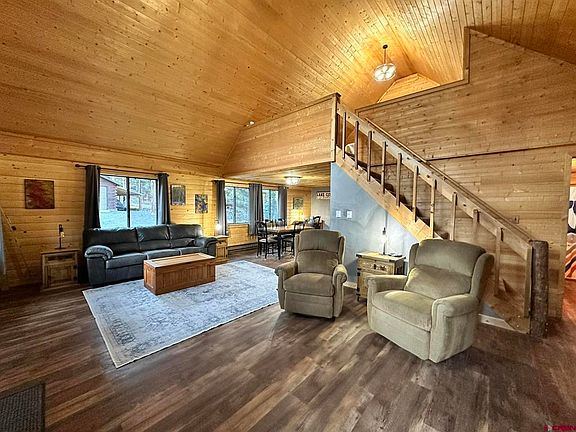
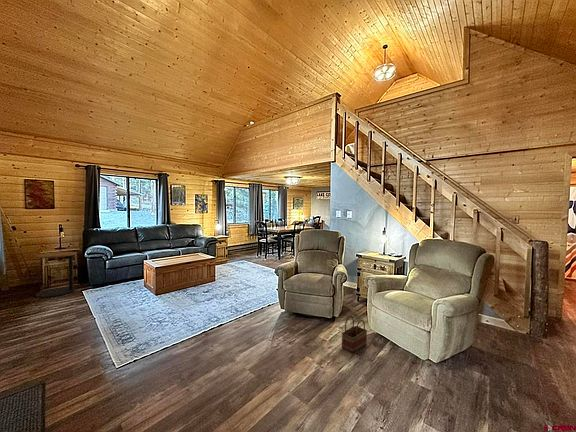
+ basket (354, 332)
+ side table (69, 273)
